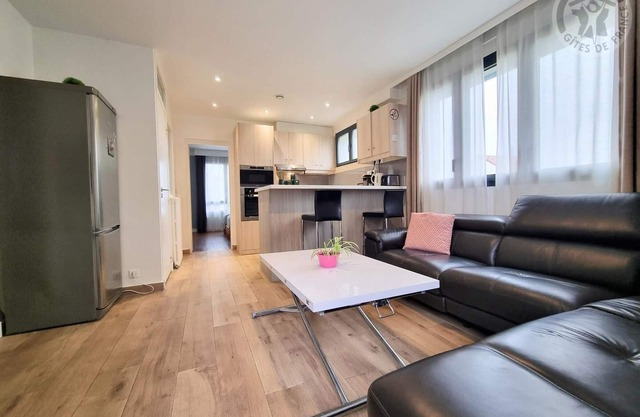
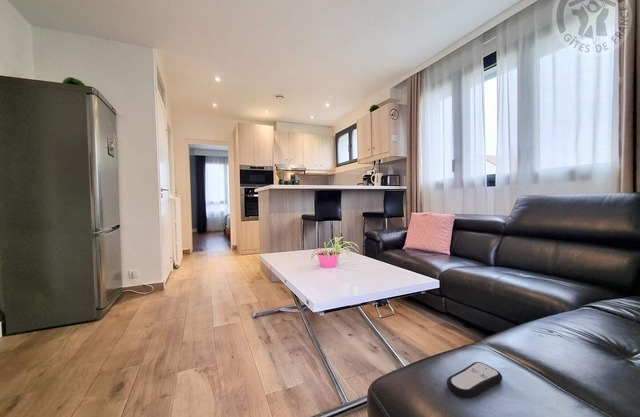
+ remote control (473, 378)
